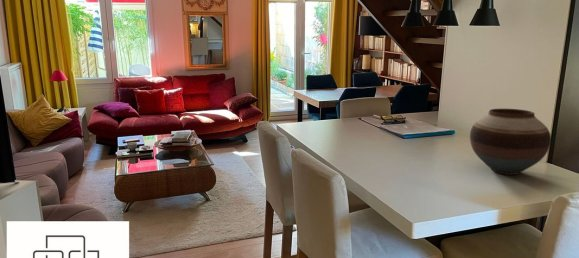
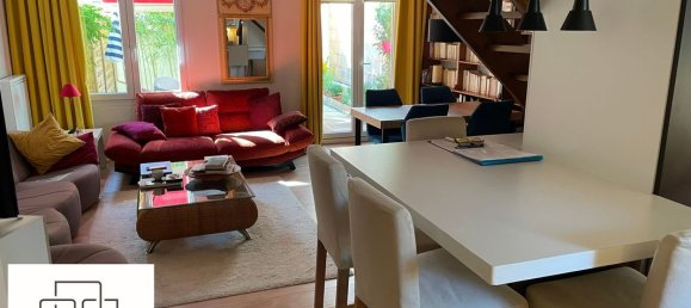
- vase (508, 141)
